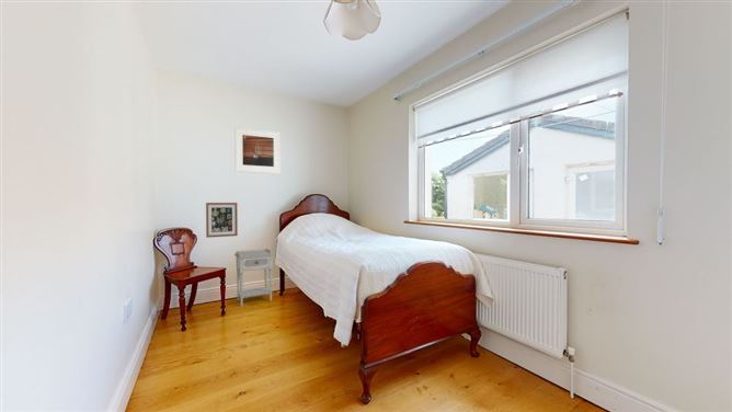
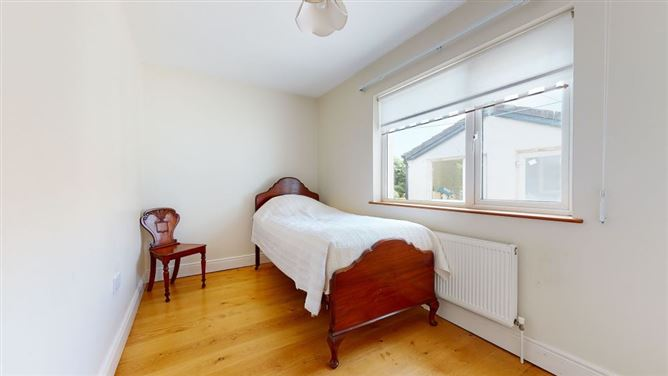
- wall art (221, 219)
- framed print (258, 151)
- nightstand (254, 270)
